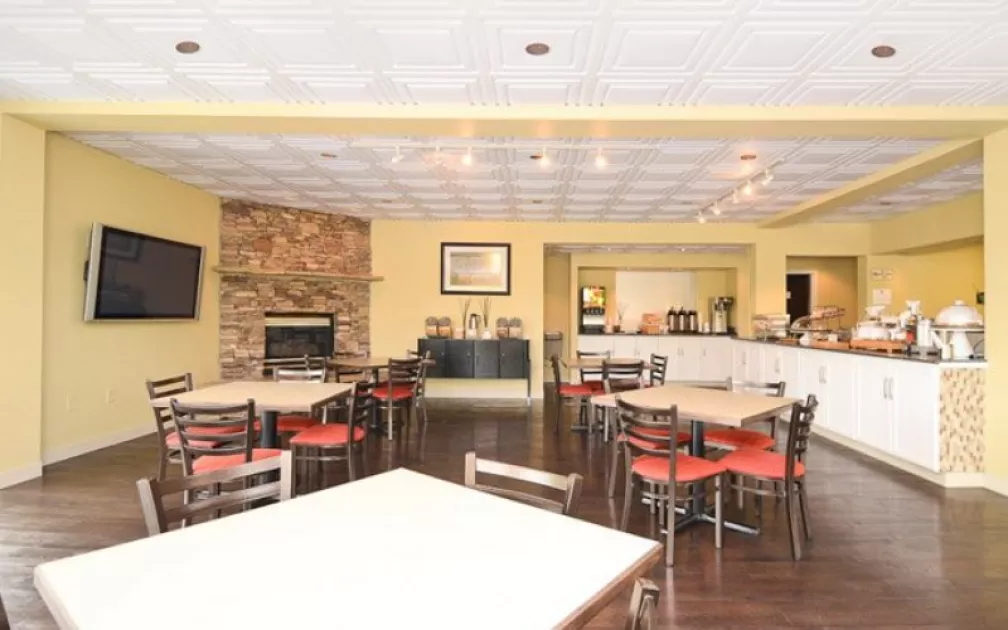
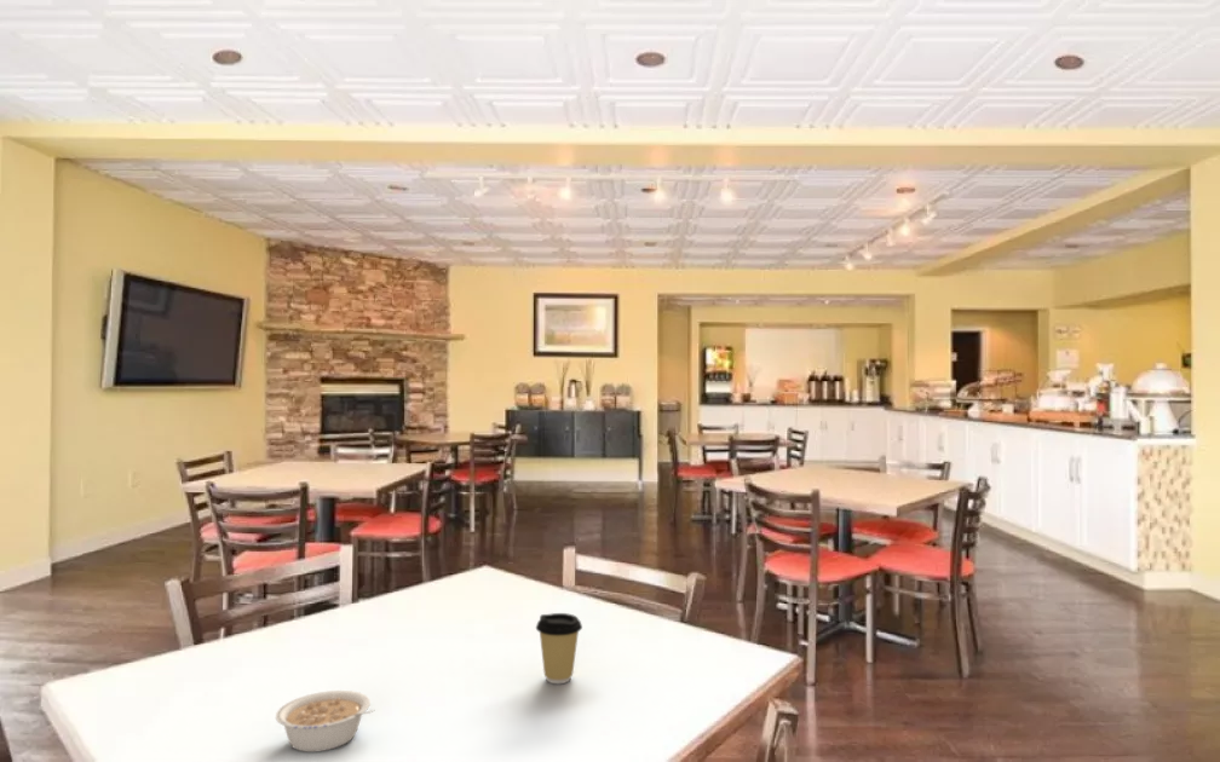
+ coffee cup (558, 647)
+ legume (327, 718)
